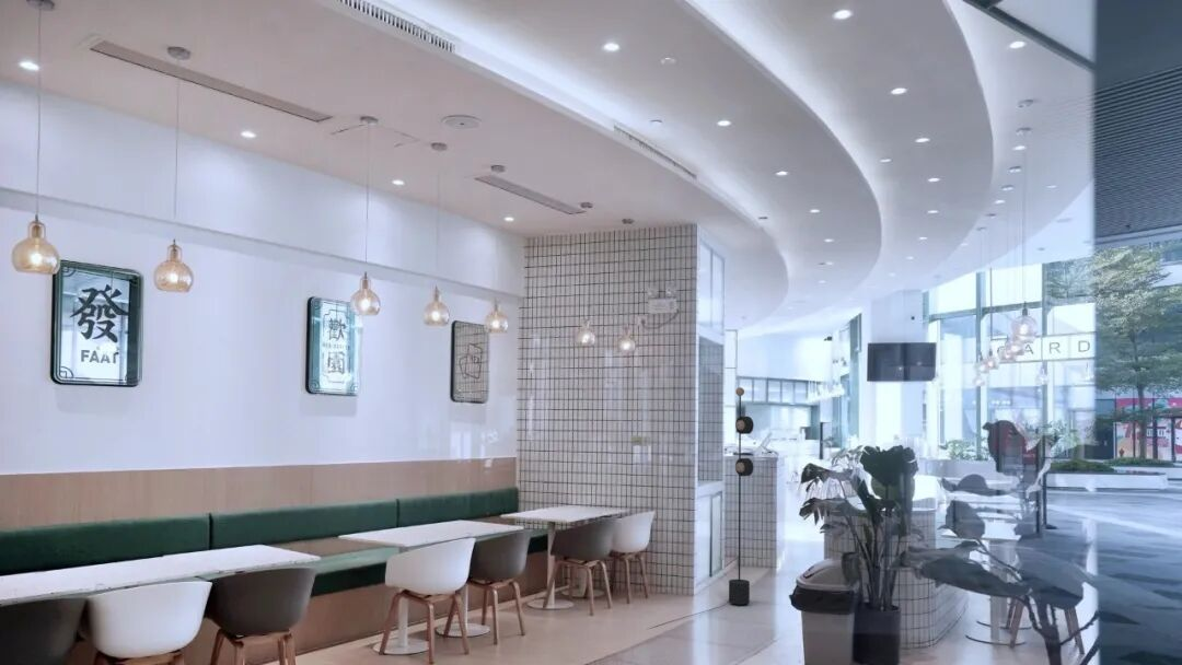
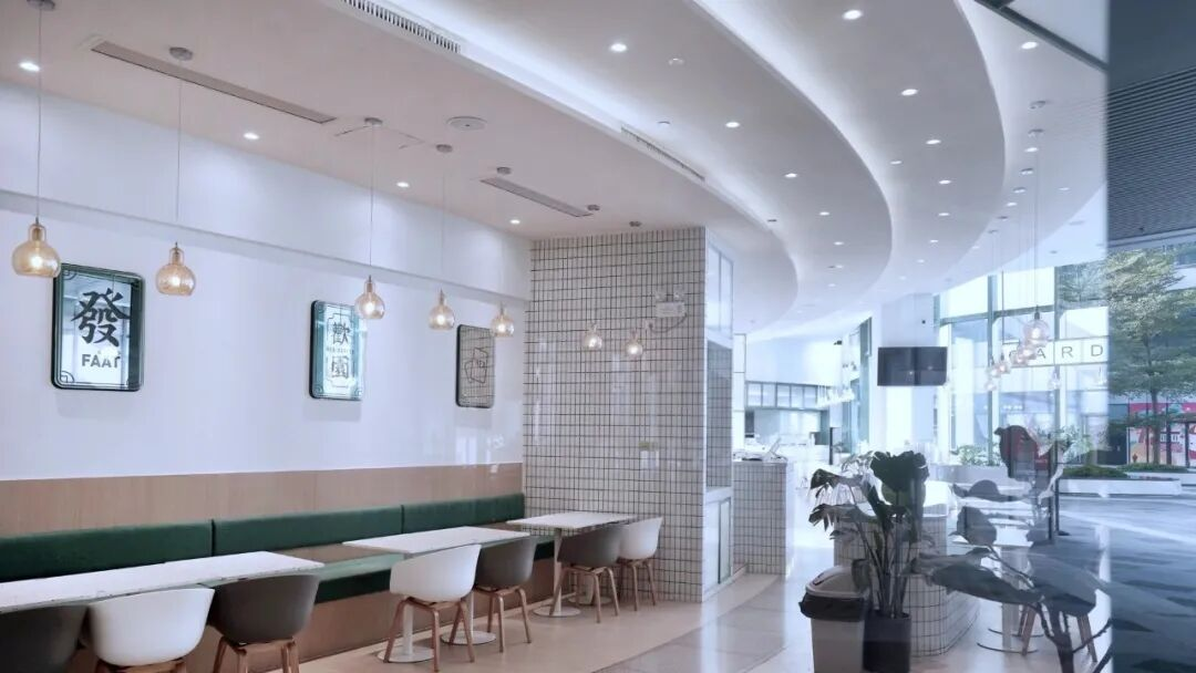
- floor lamp (739, 503)
